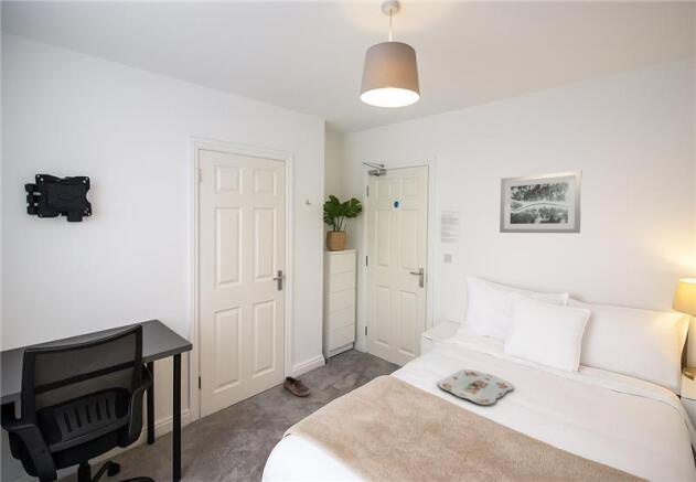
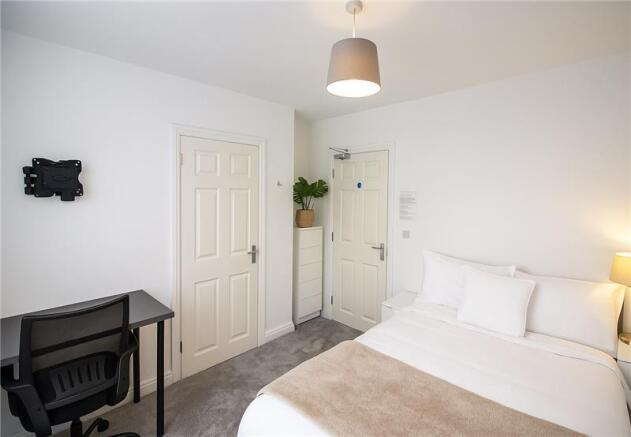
- serving tray (475, 385)
- shoe (297, 385)
- wall art (537, 204)
